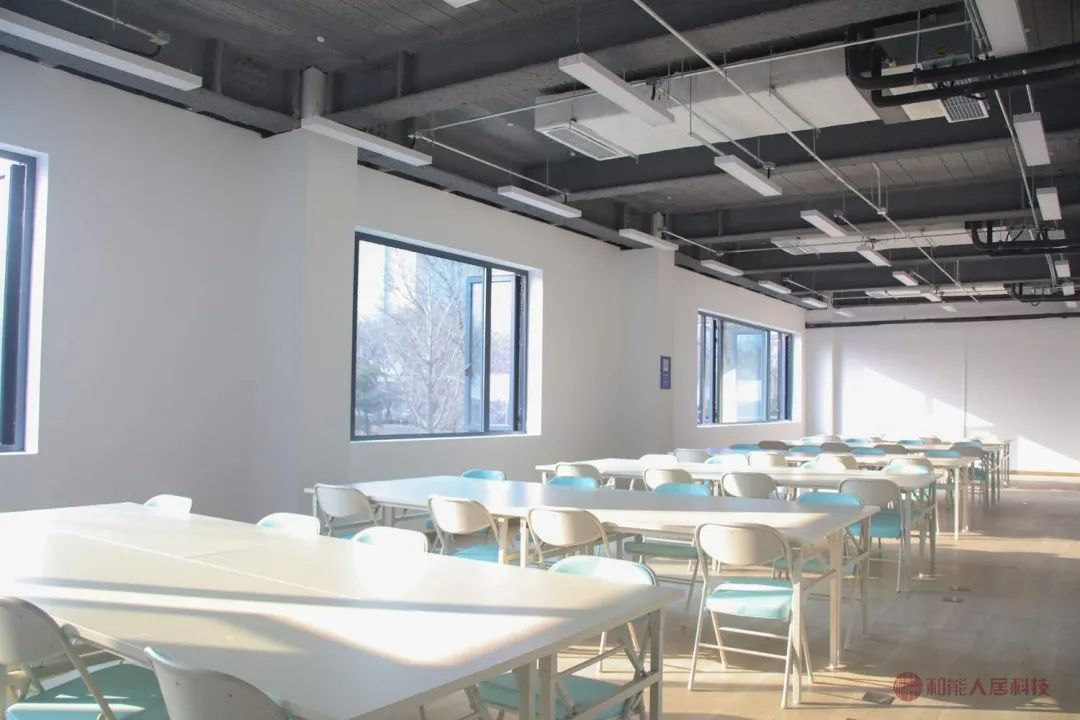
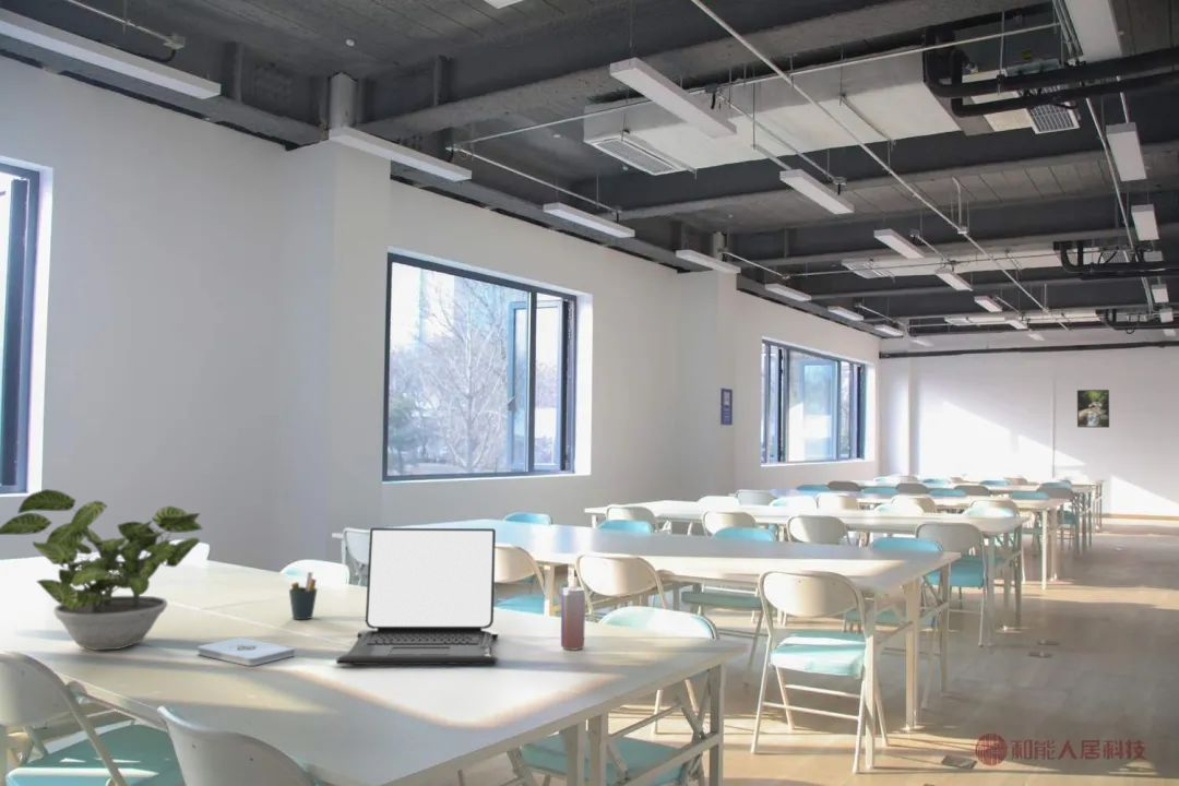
+ notepad (245, 651)
+ laptop (425, 592)
+ pen holder (303, 595)
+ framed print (1093, 408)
+ potted plant (103, 565)
+ beverage can (572, 618)
